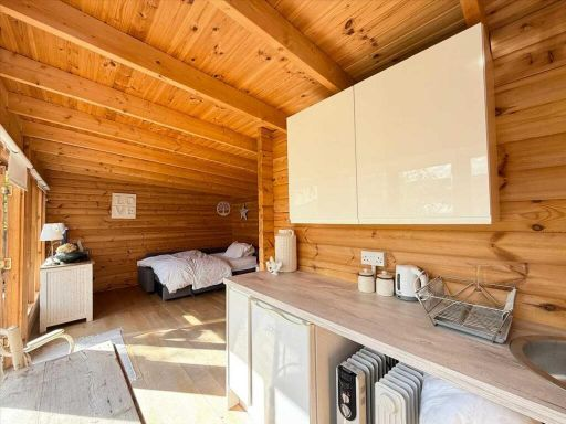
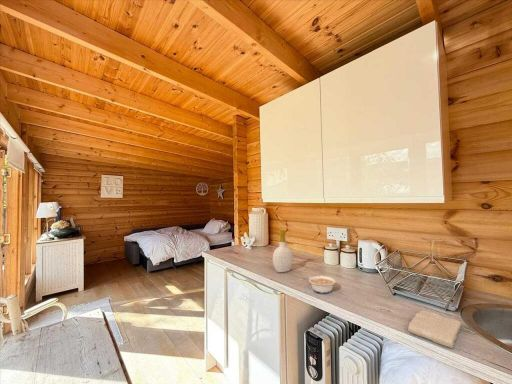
+ legume (321, 284)
+ soap bottle (283, 250)
+ washcloth (435, 326)
